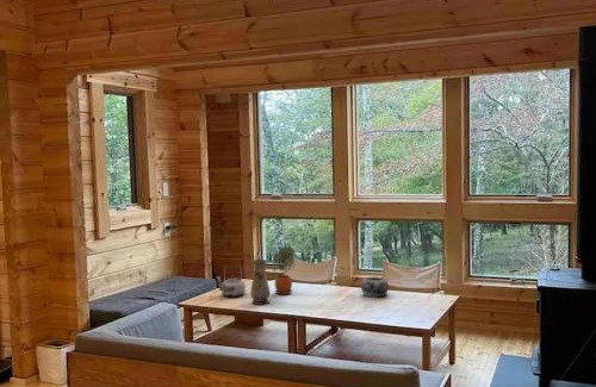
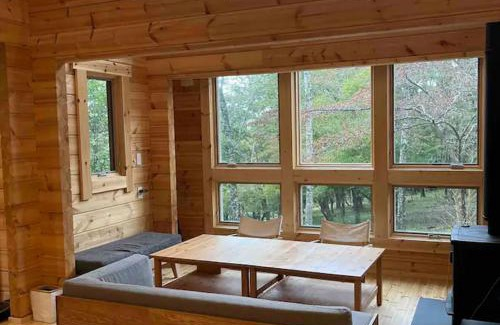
- decorative bowl (374, 286)
- kettle (230, 280)
- vase (259, 281)
- potted plant (283, 269)
